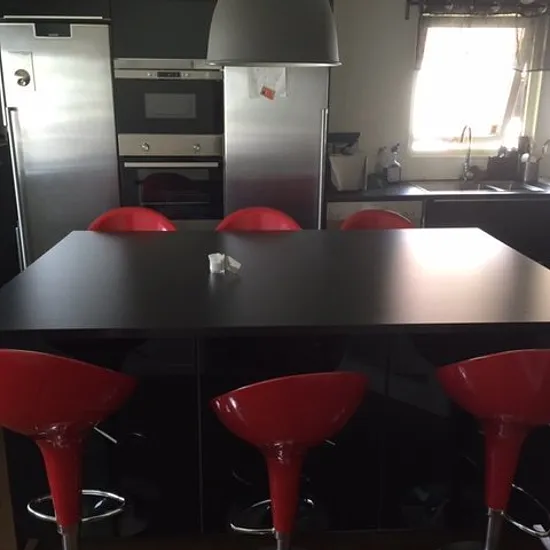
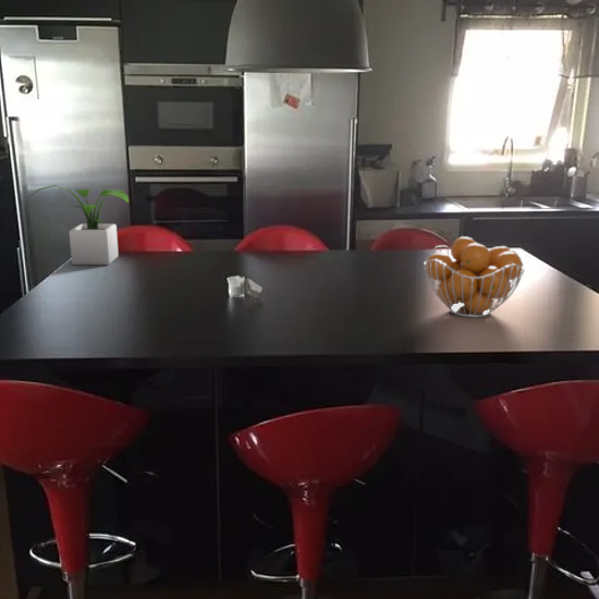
+ potted plant (87, 222)
+ fruit basket (473, 276)
